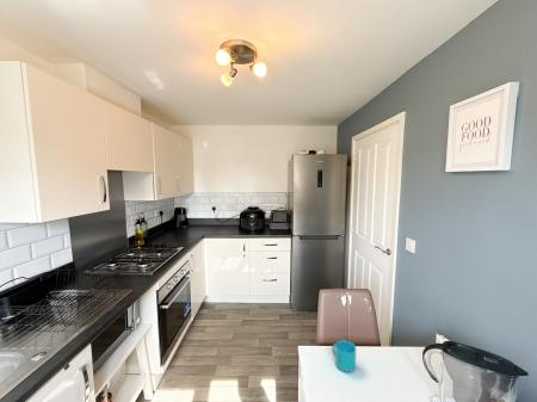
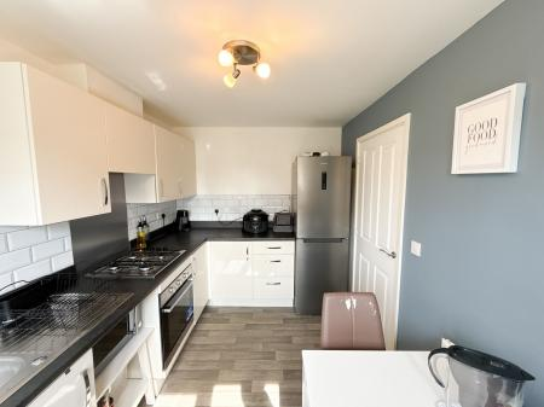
- cup (344, 354)
